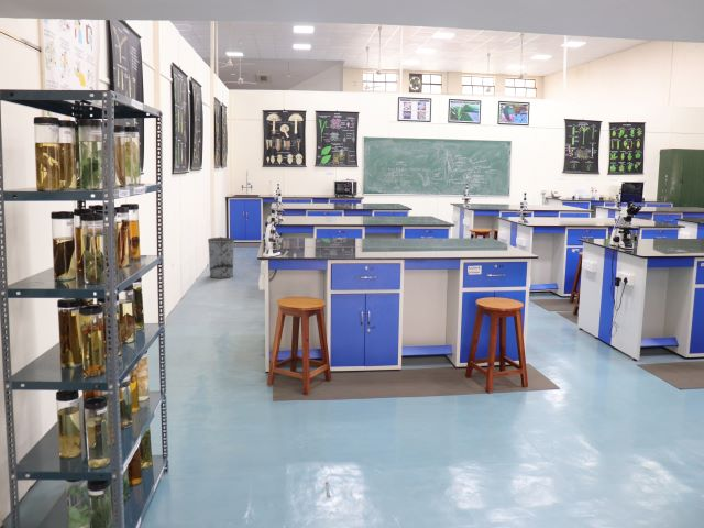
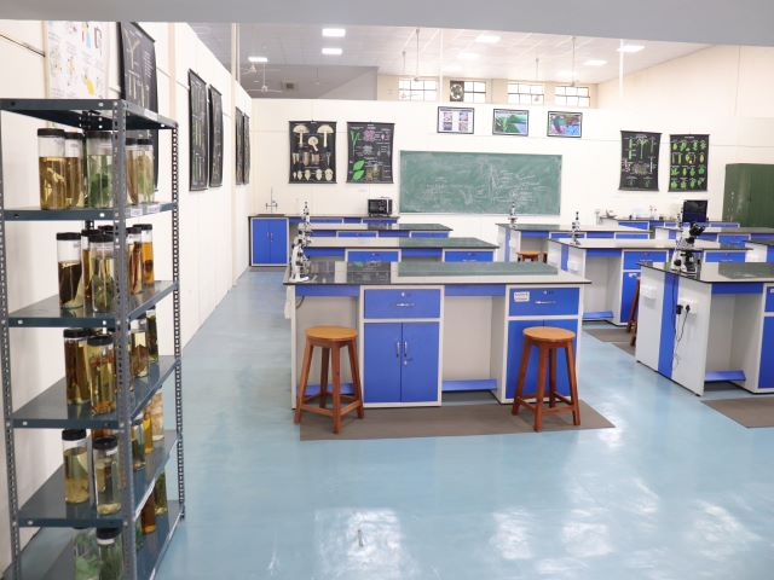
- trash can (221, 256)
